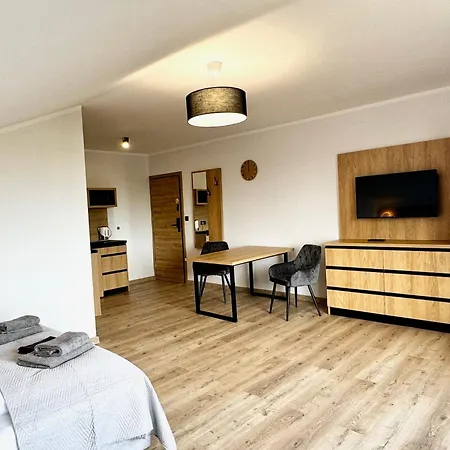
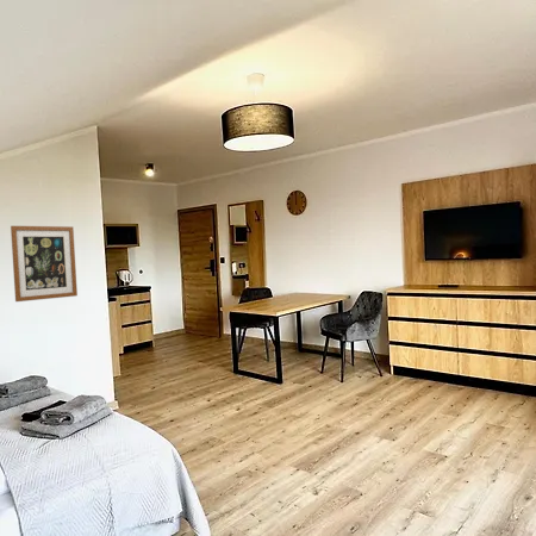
+ wall art (45, 262)
